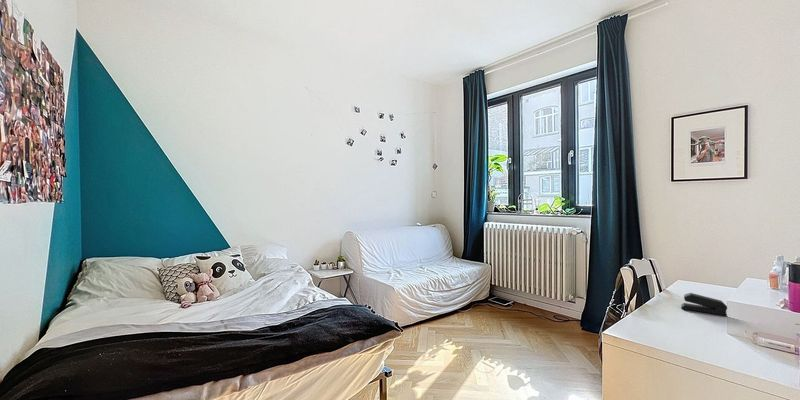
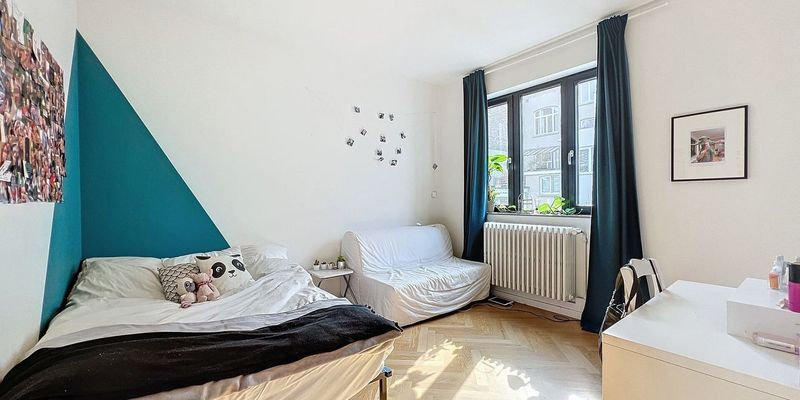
- stapler (703, 303)
